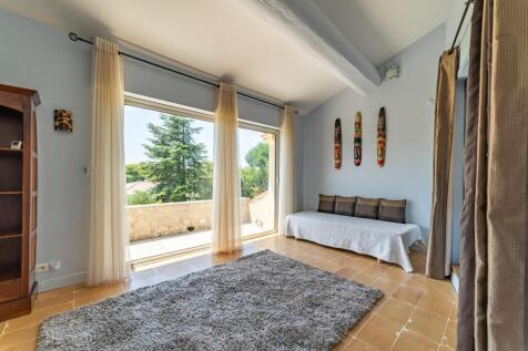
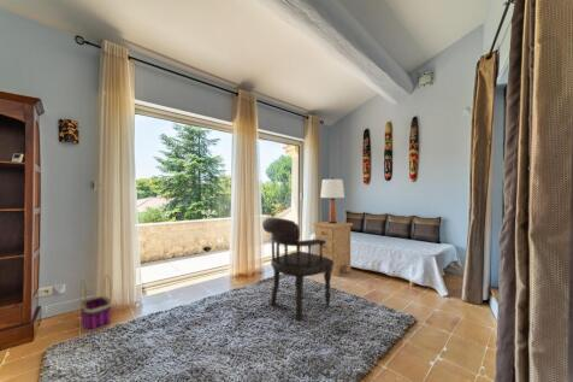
+ armchair (295, 260)
+ nightstand (331, 247)
+ lamp (332, 200)
+ basket (95, 300)
